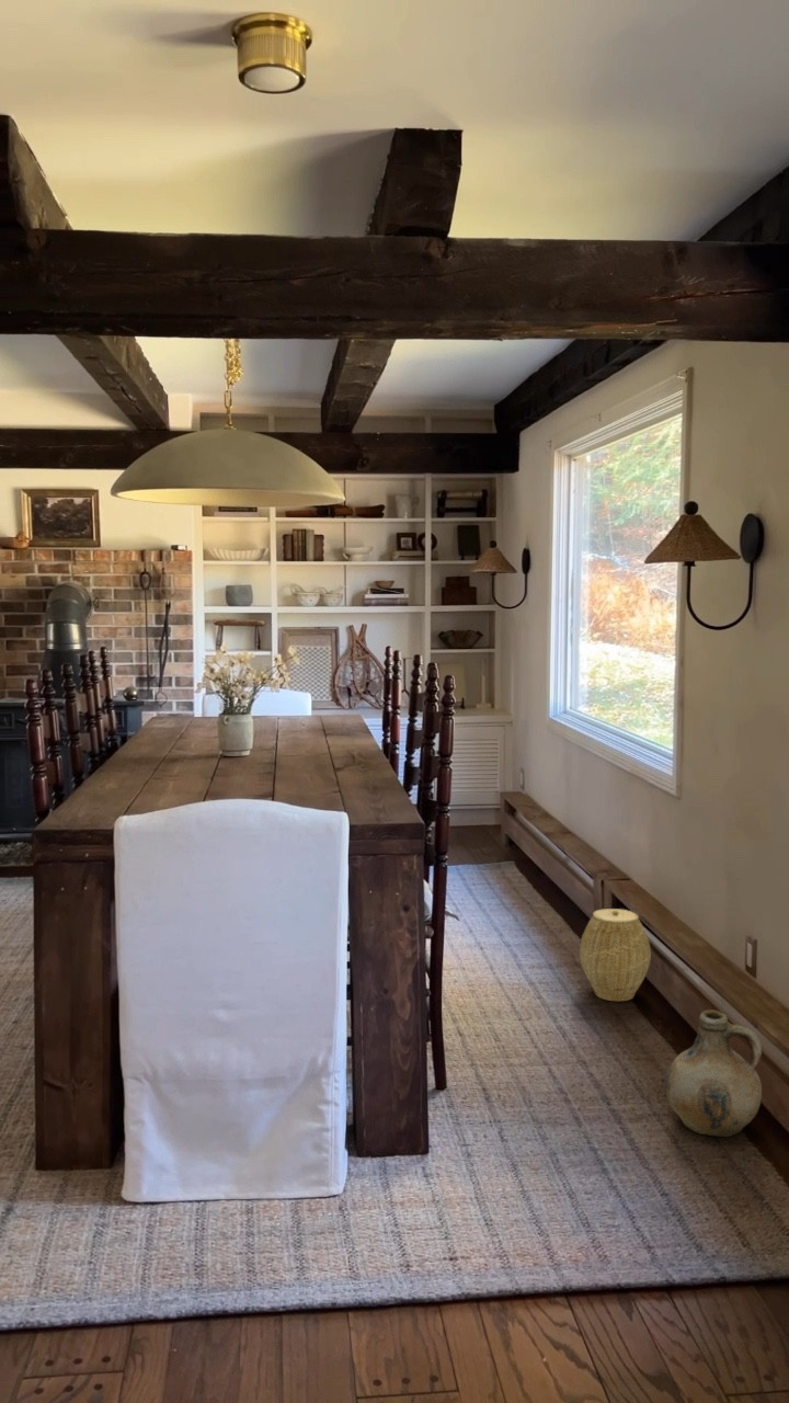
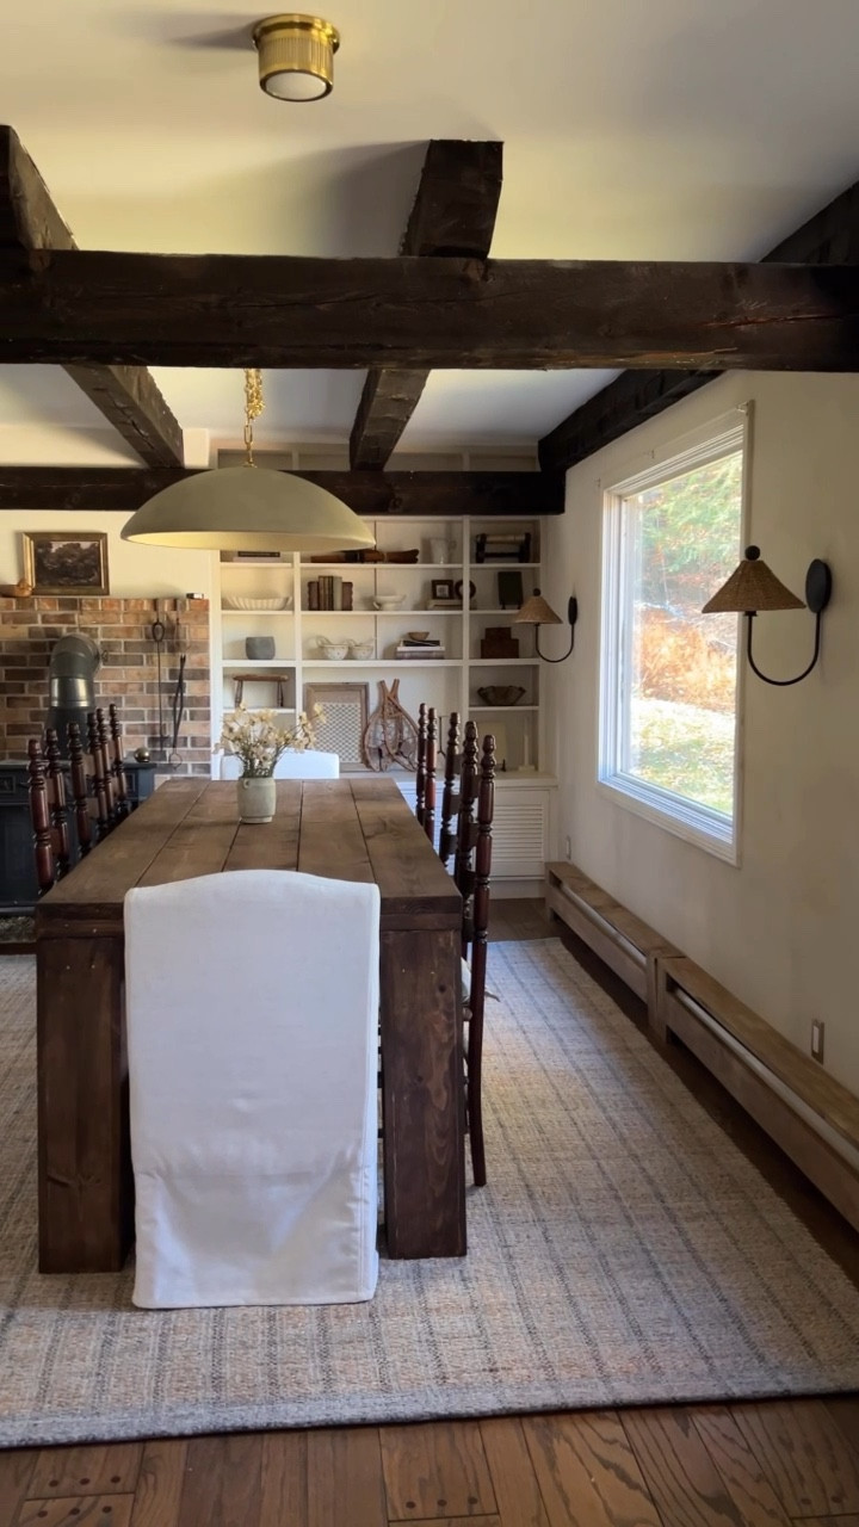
- woven basket (615, 951)
- ceramic jug (712, 1068)
